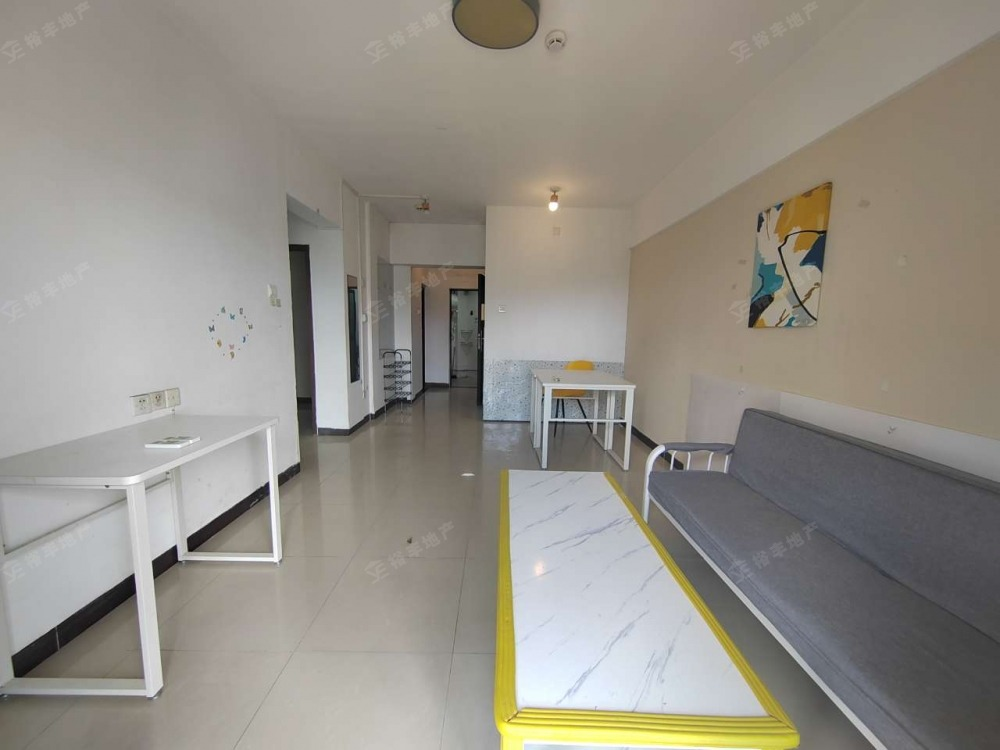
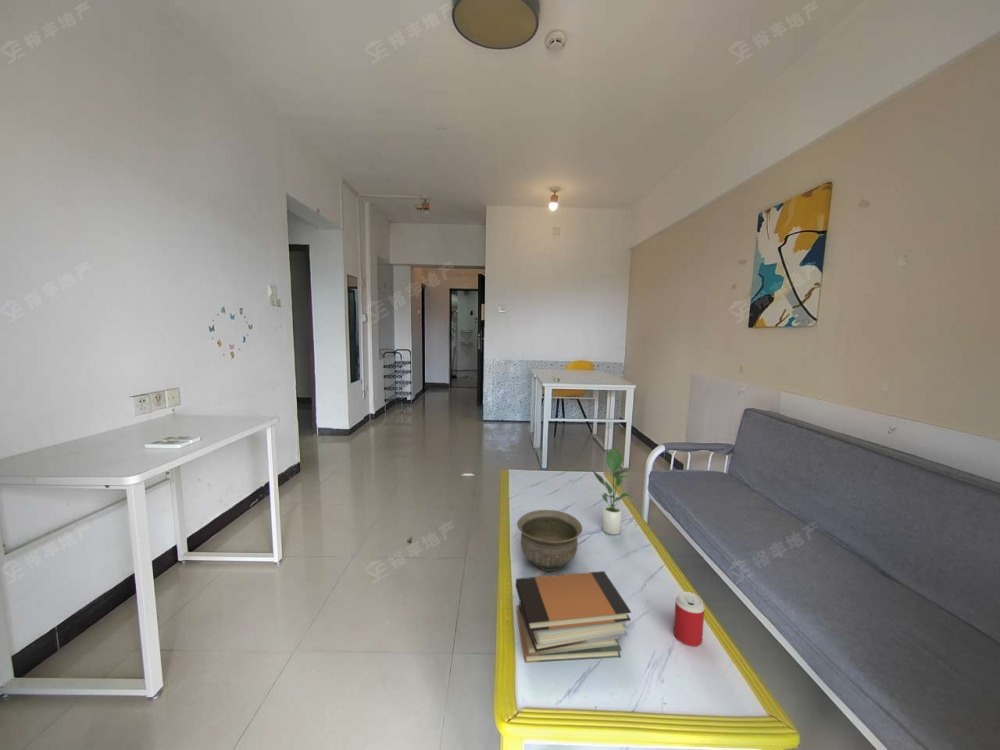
+ bowl (548, 543)
+ book stack (569, 615)
+ beverage can (688, 618)
+ potted plant (611, 492)
